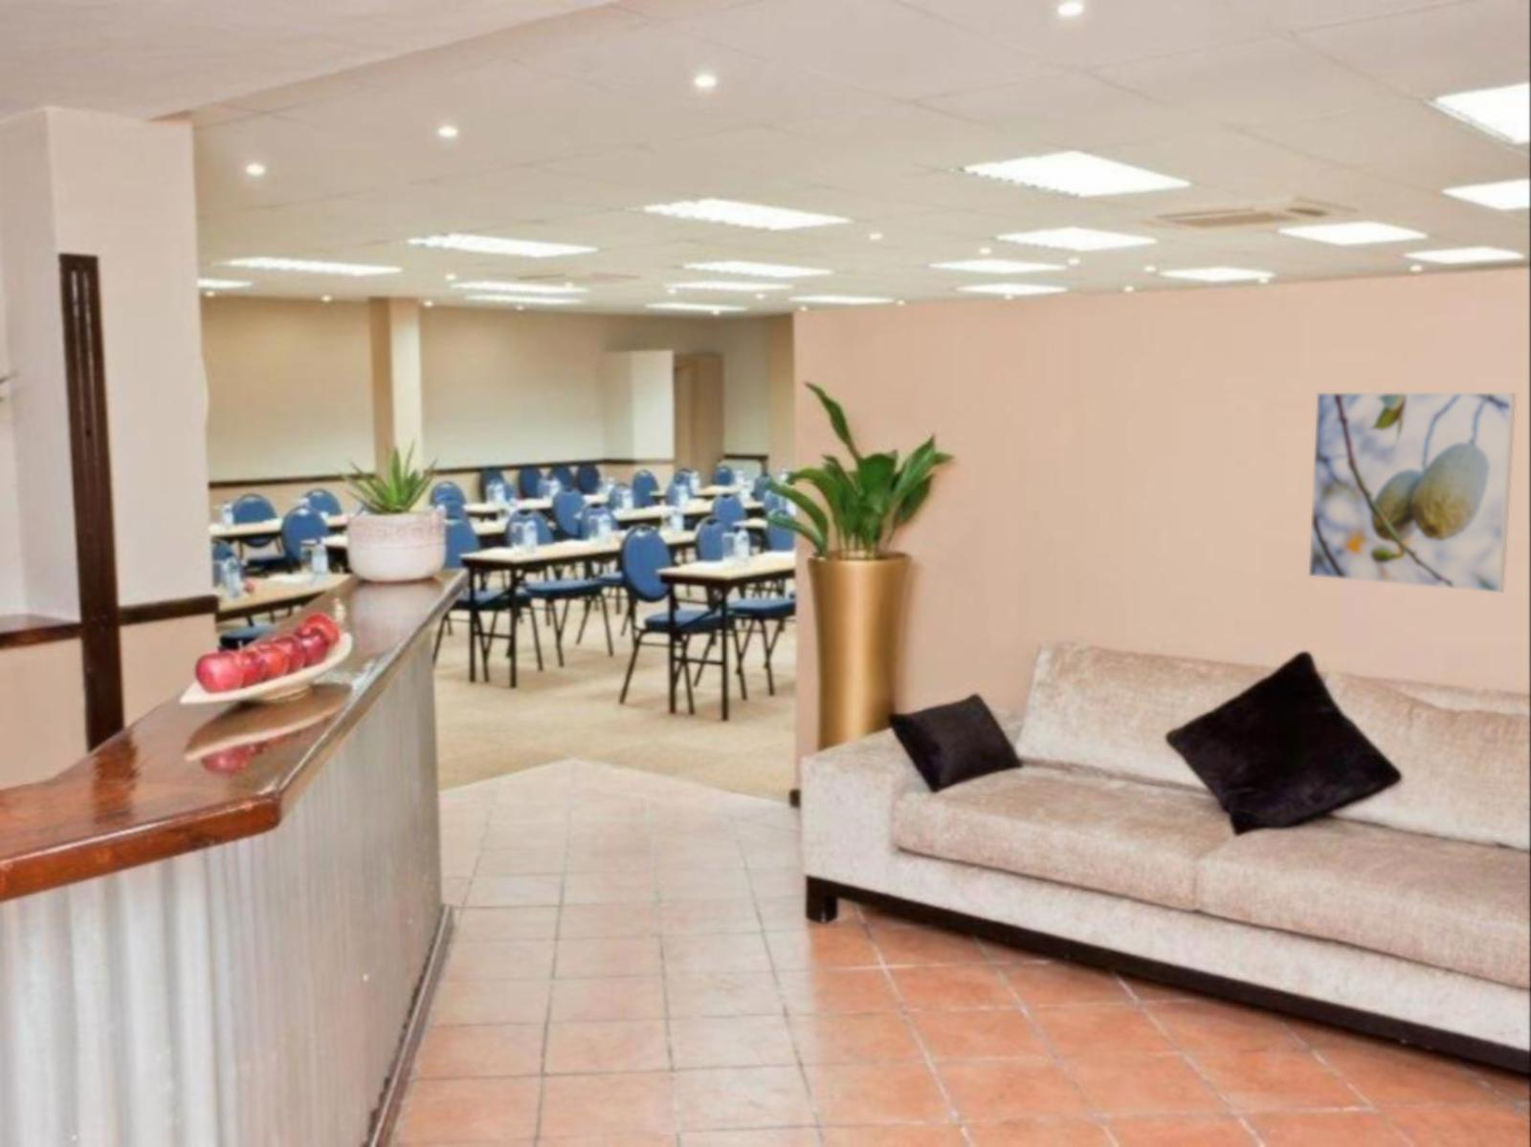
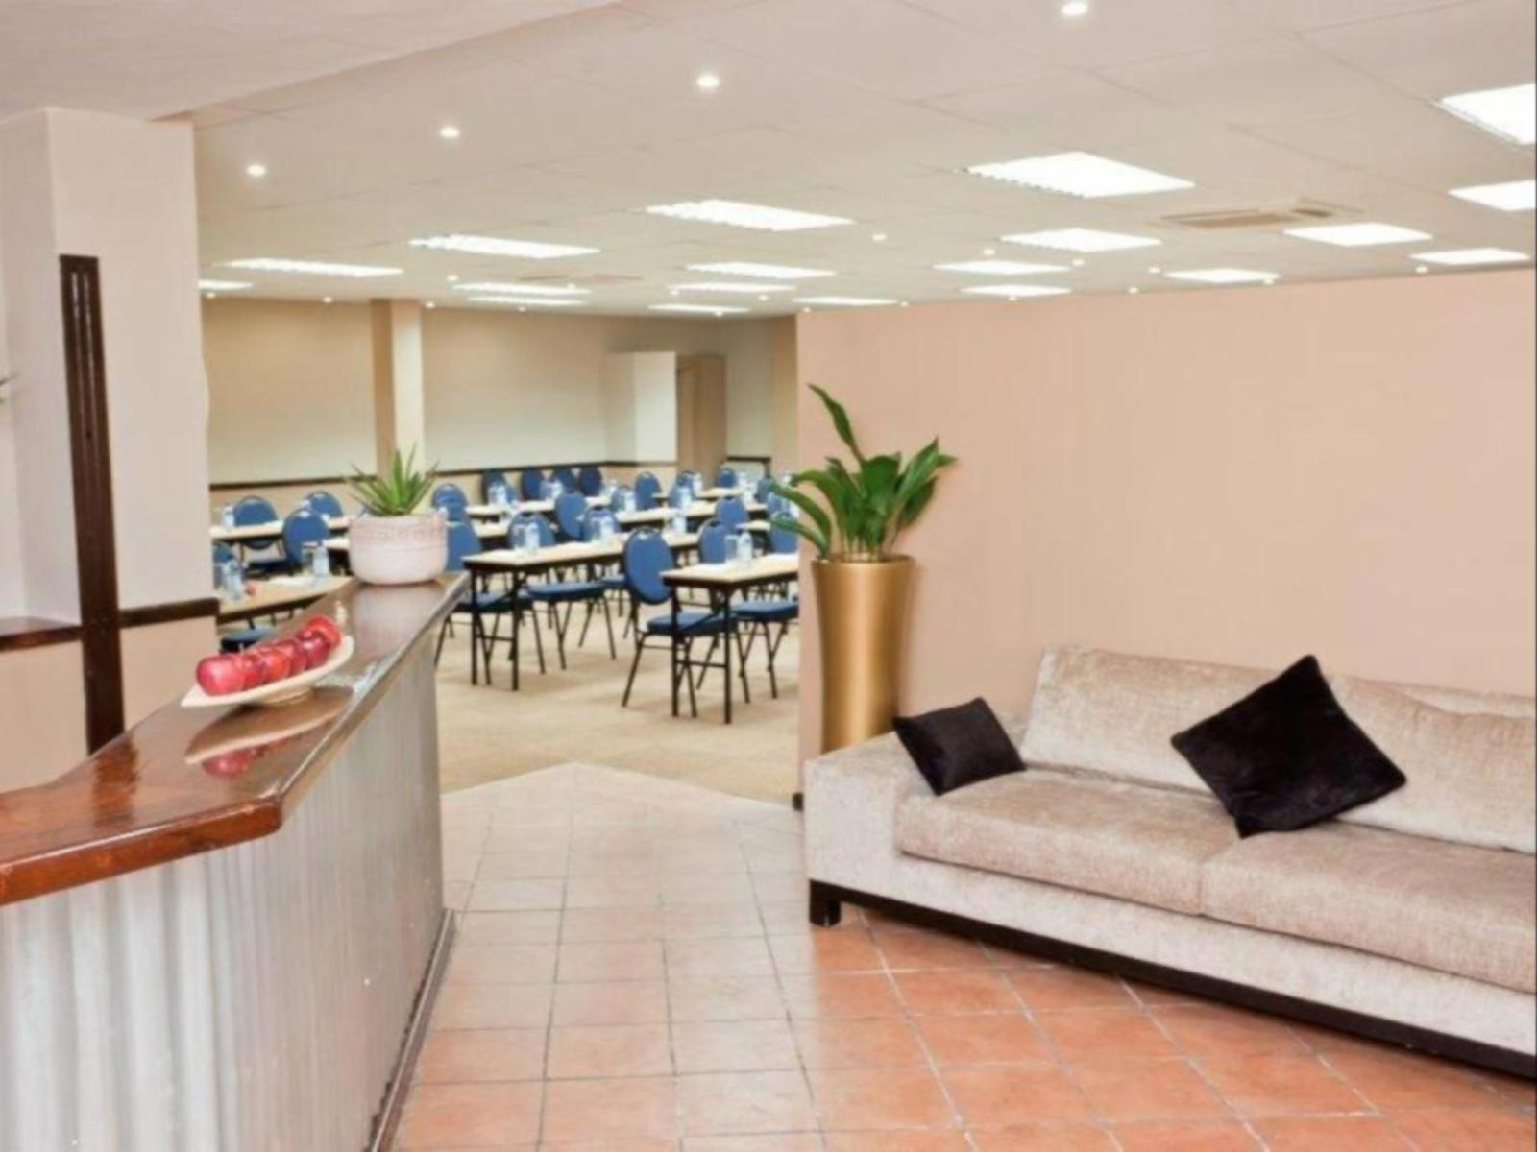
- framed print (1407, 488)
